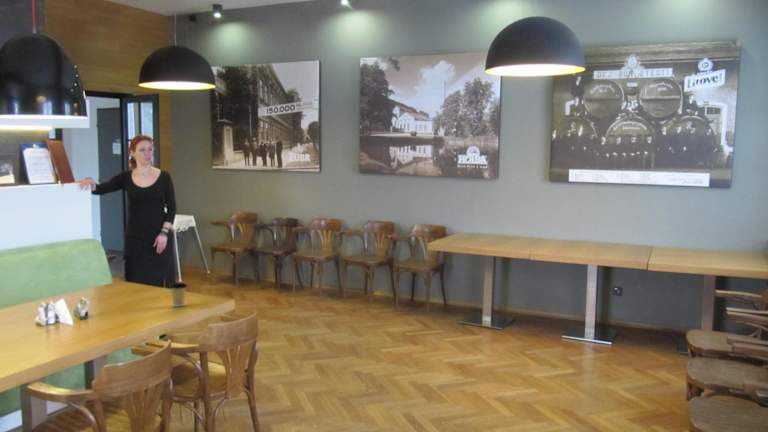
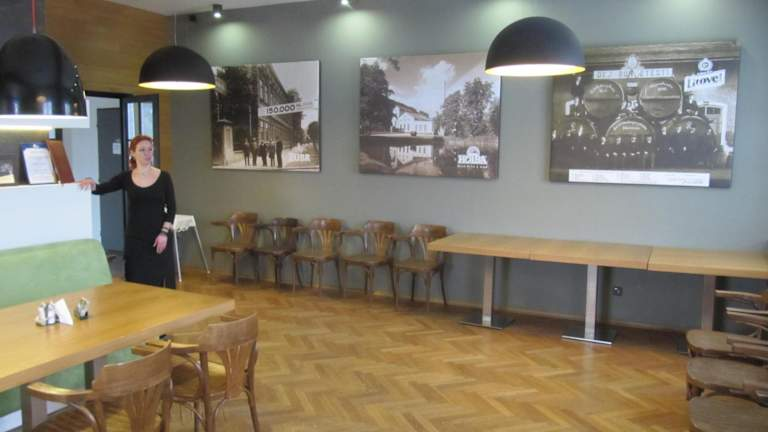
- coffee cup (178, 294)
